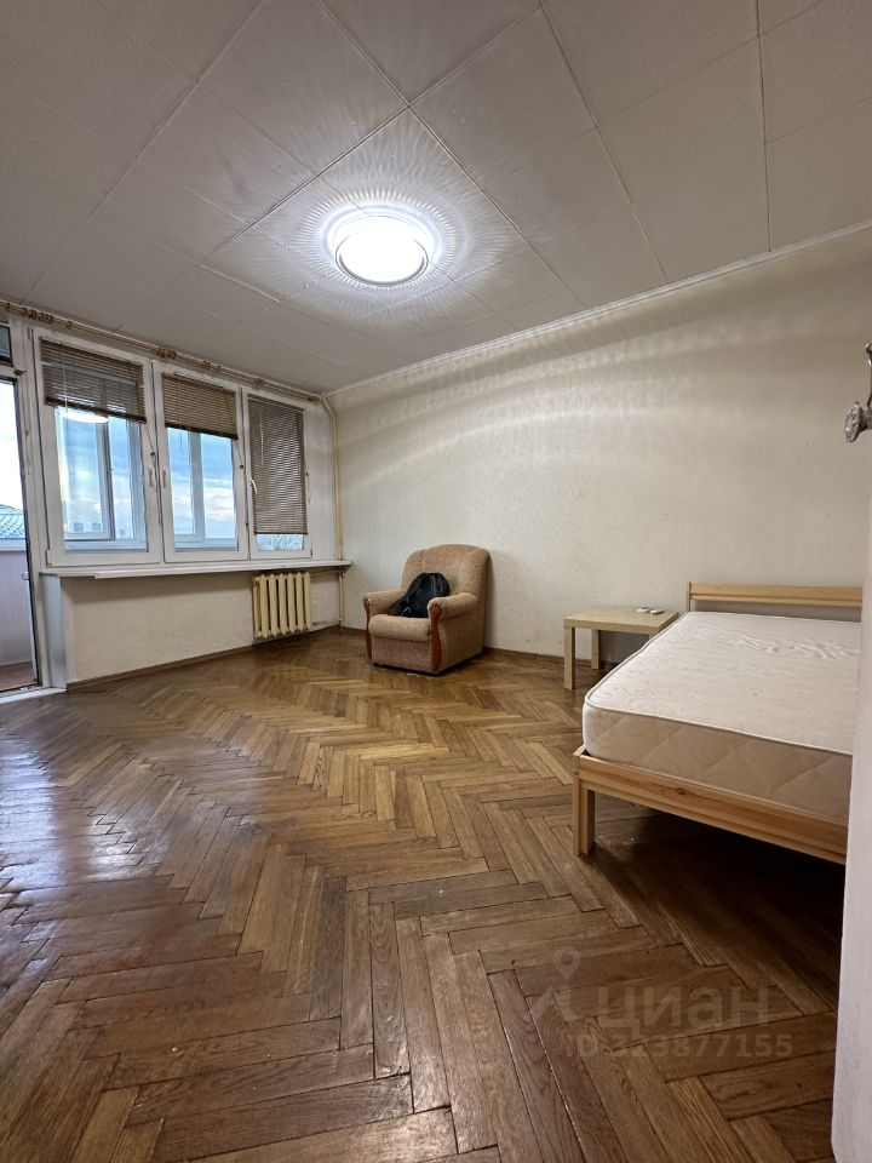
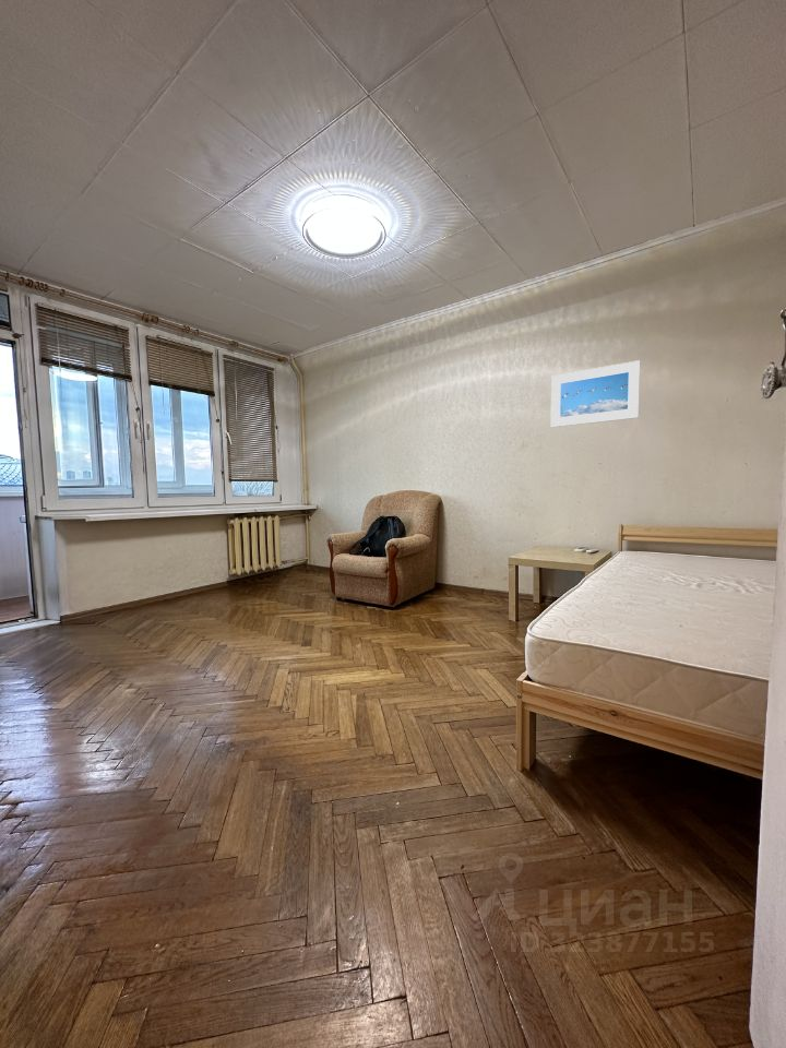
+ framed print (593, 395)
